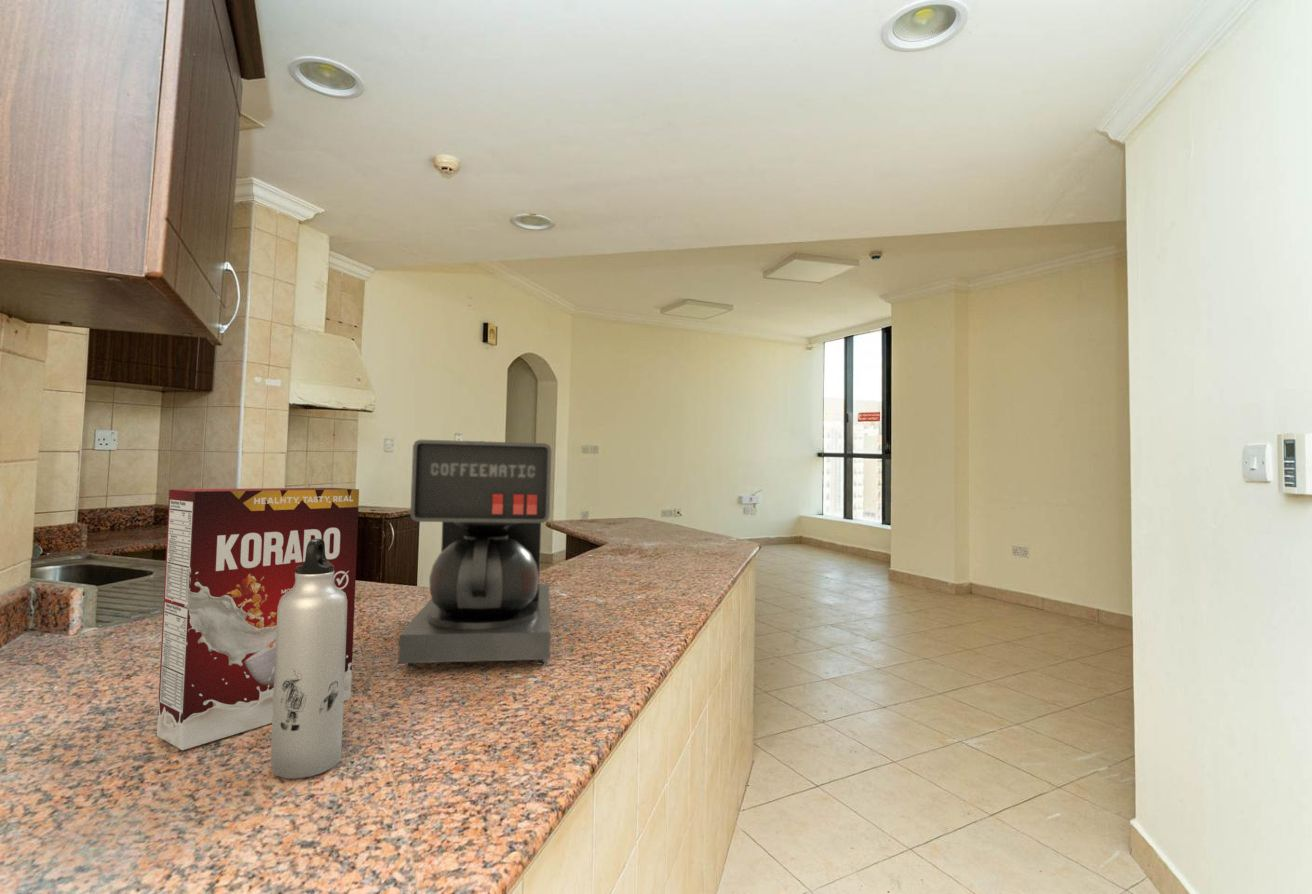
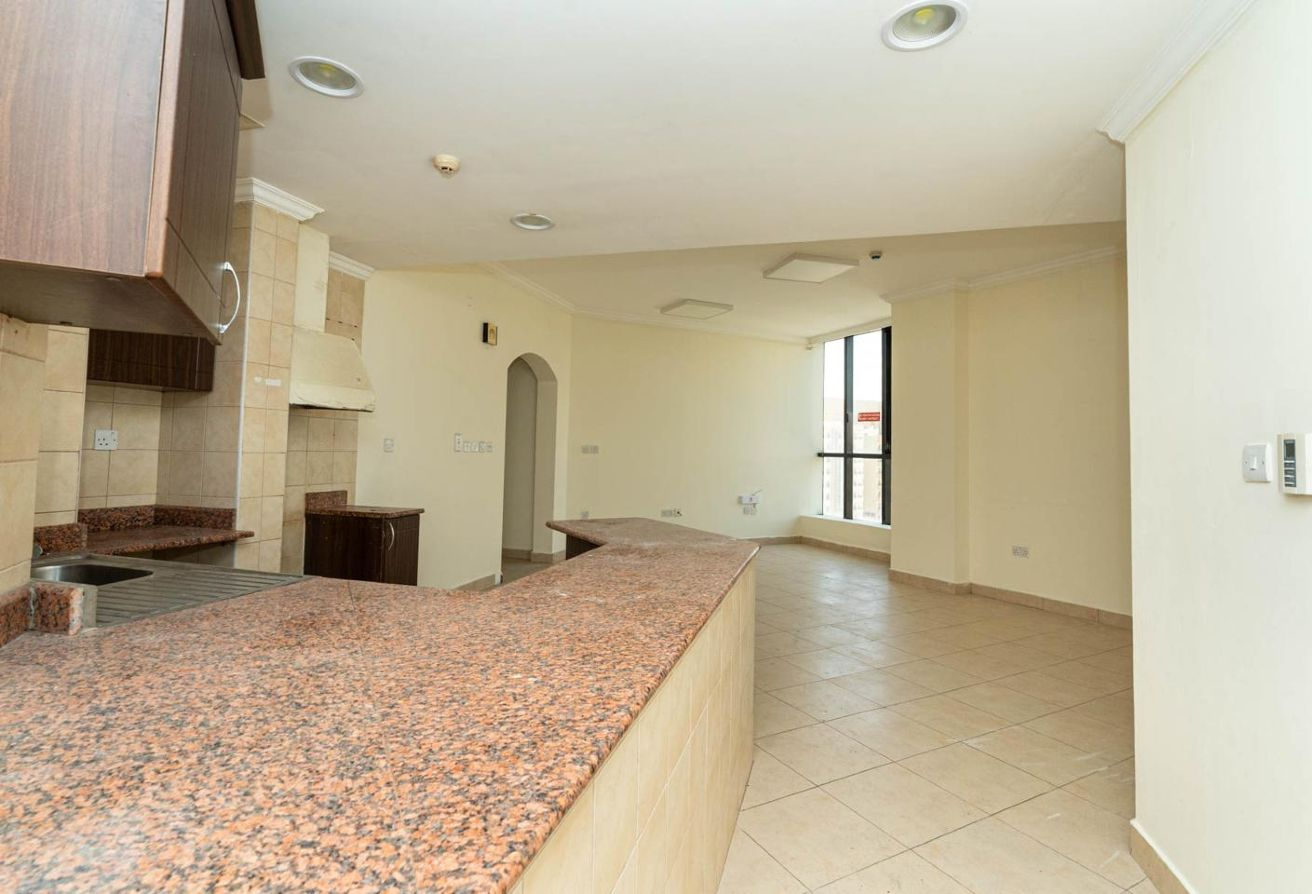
- water bottle (311, 651)
- coffee maker (490, 539)
- cereal box (266, 601)
